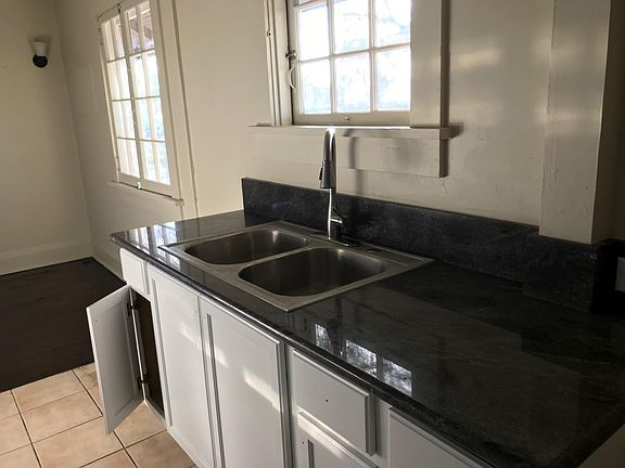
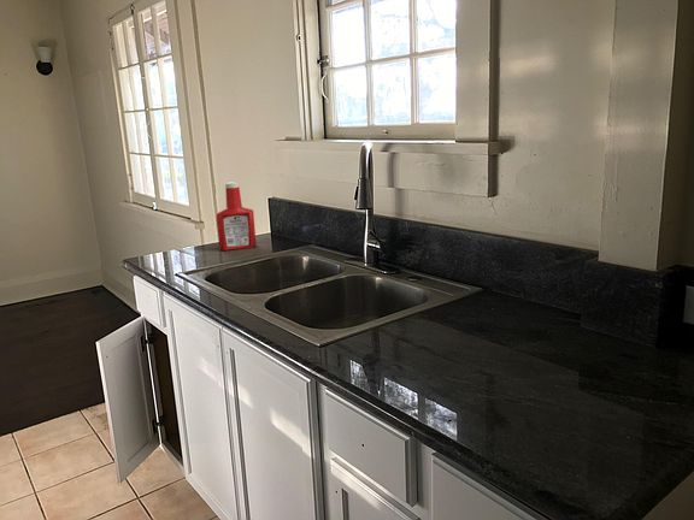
+ soap bottle (235, 215)
